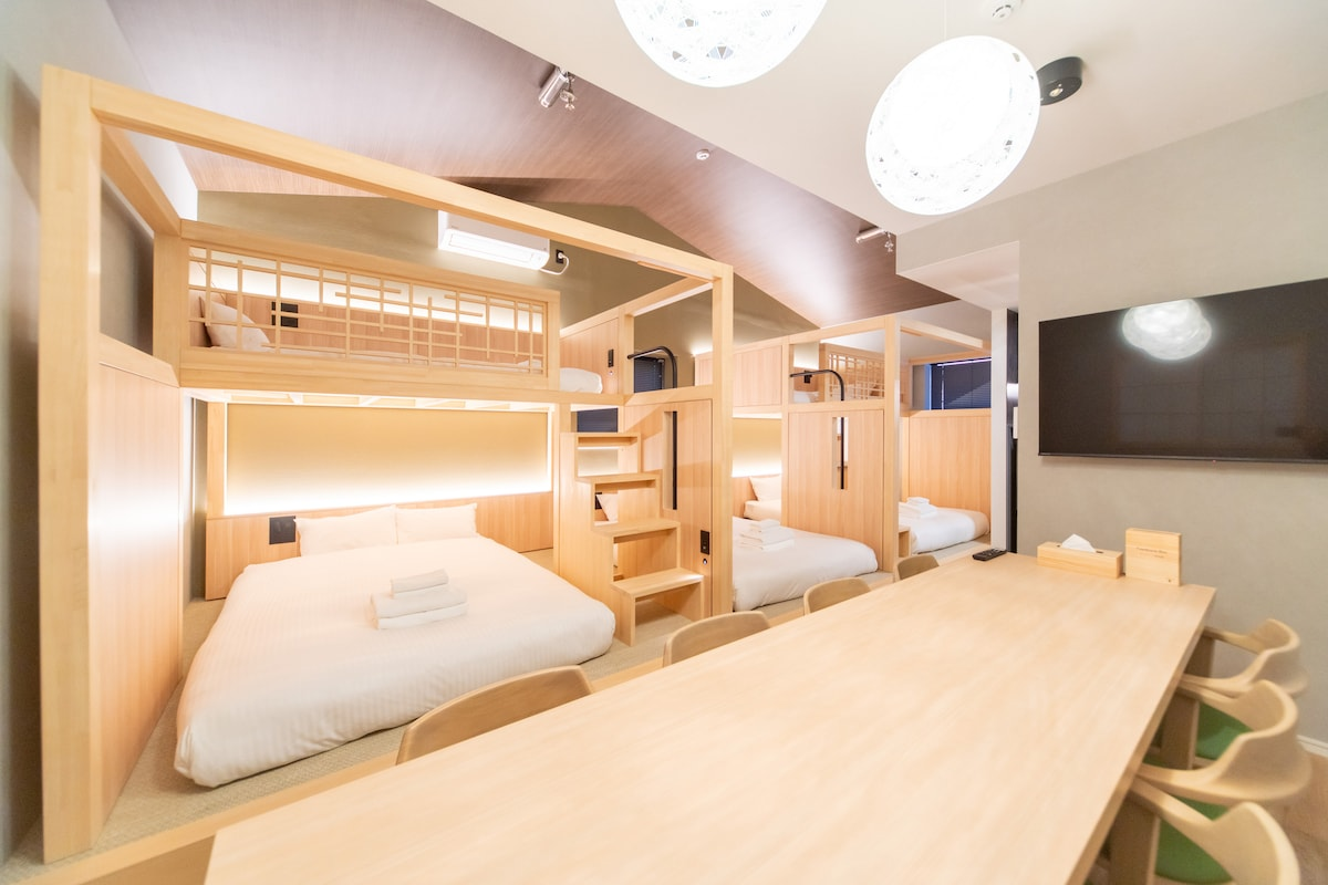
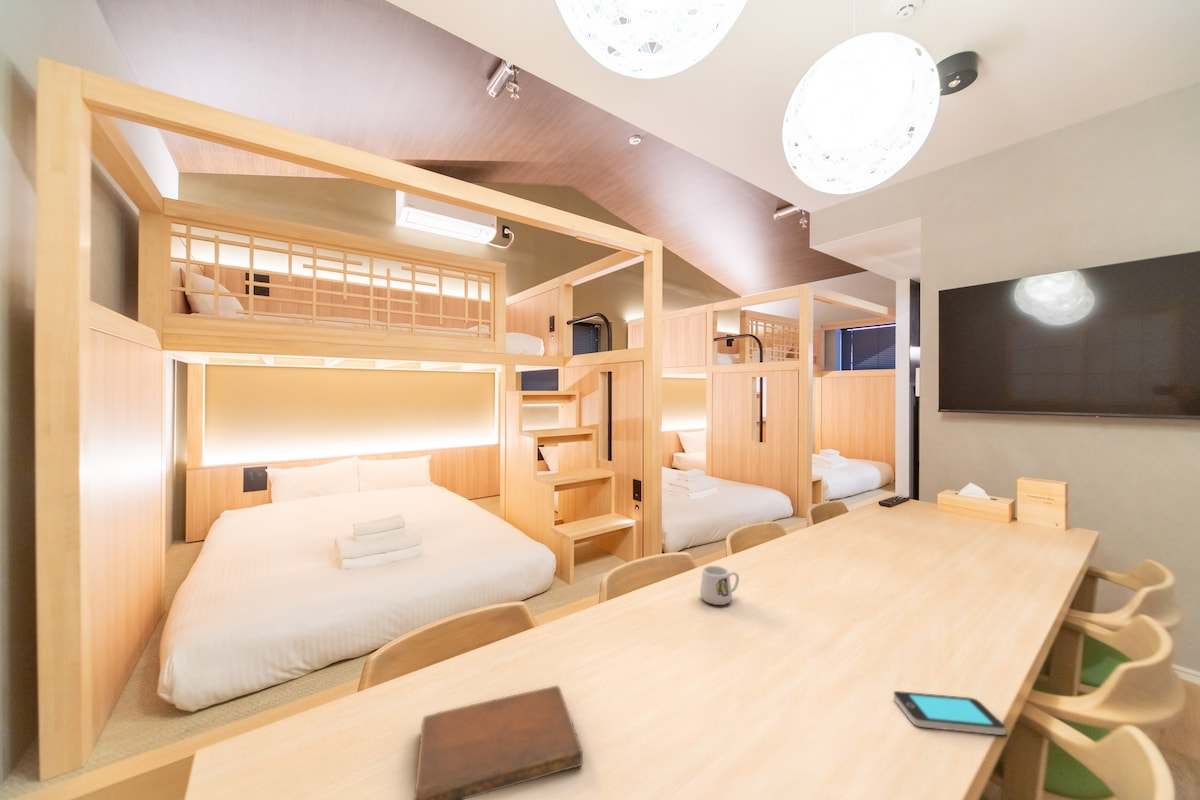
+ mug (720, 584)
+ smartphone (946, 711)
+ notebook (498, 739)
